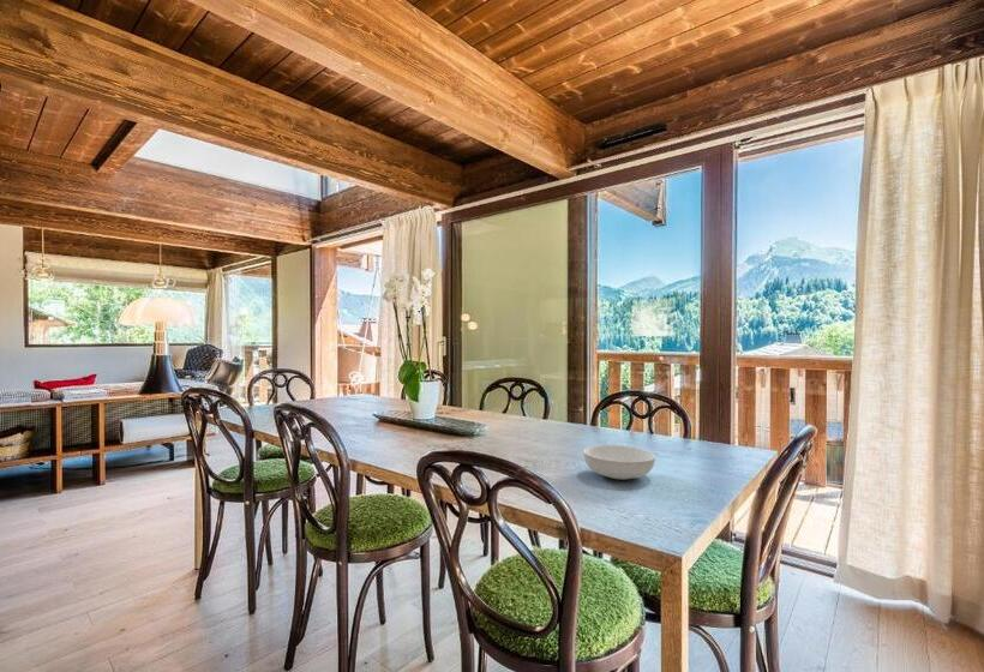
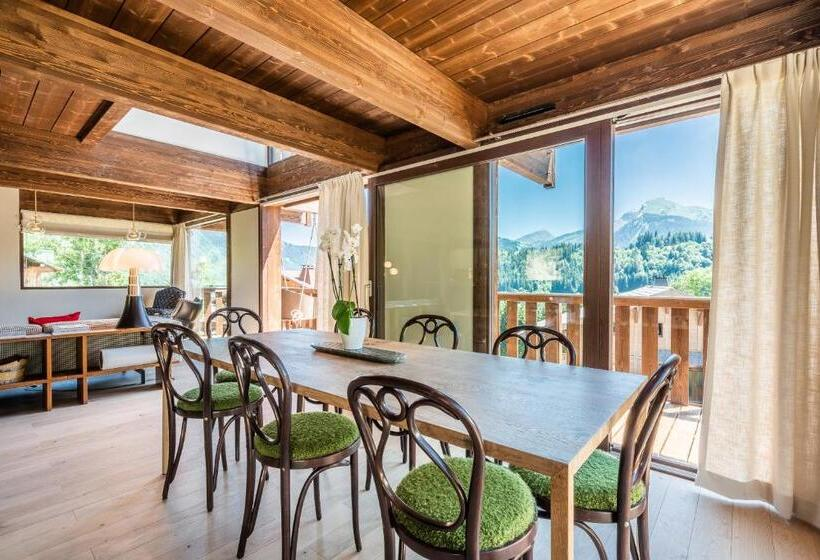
- serving bowl (618, 463)
